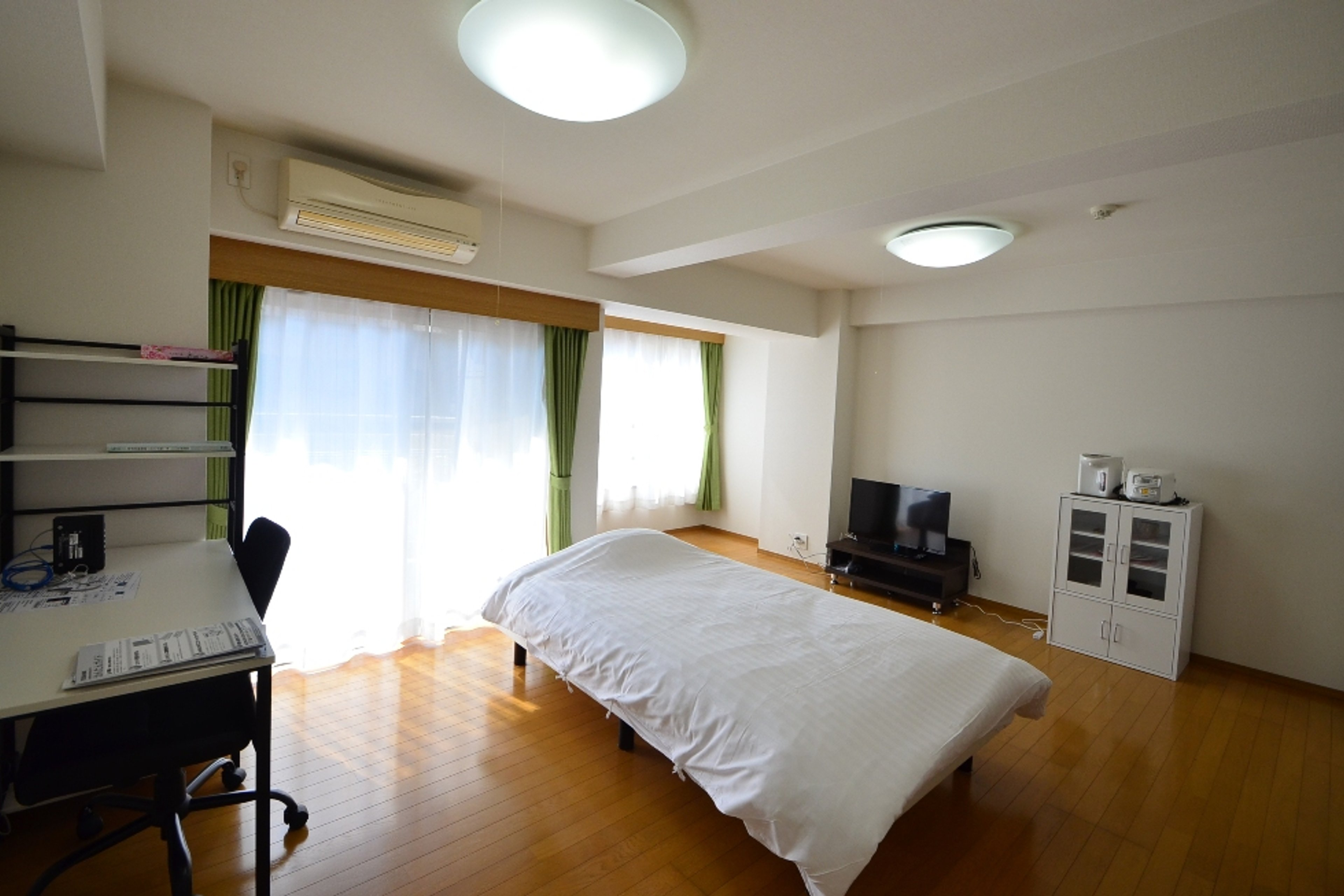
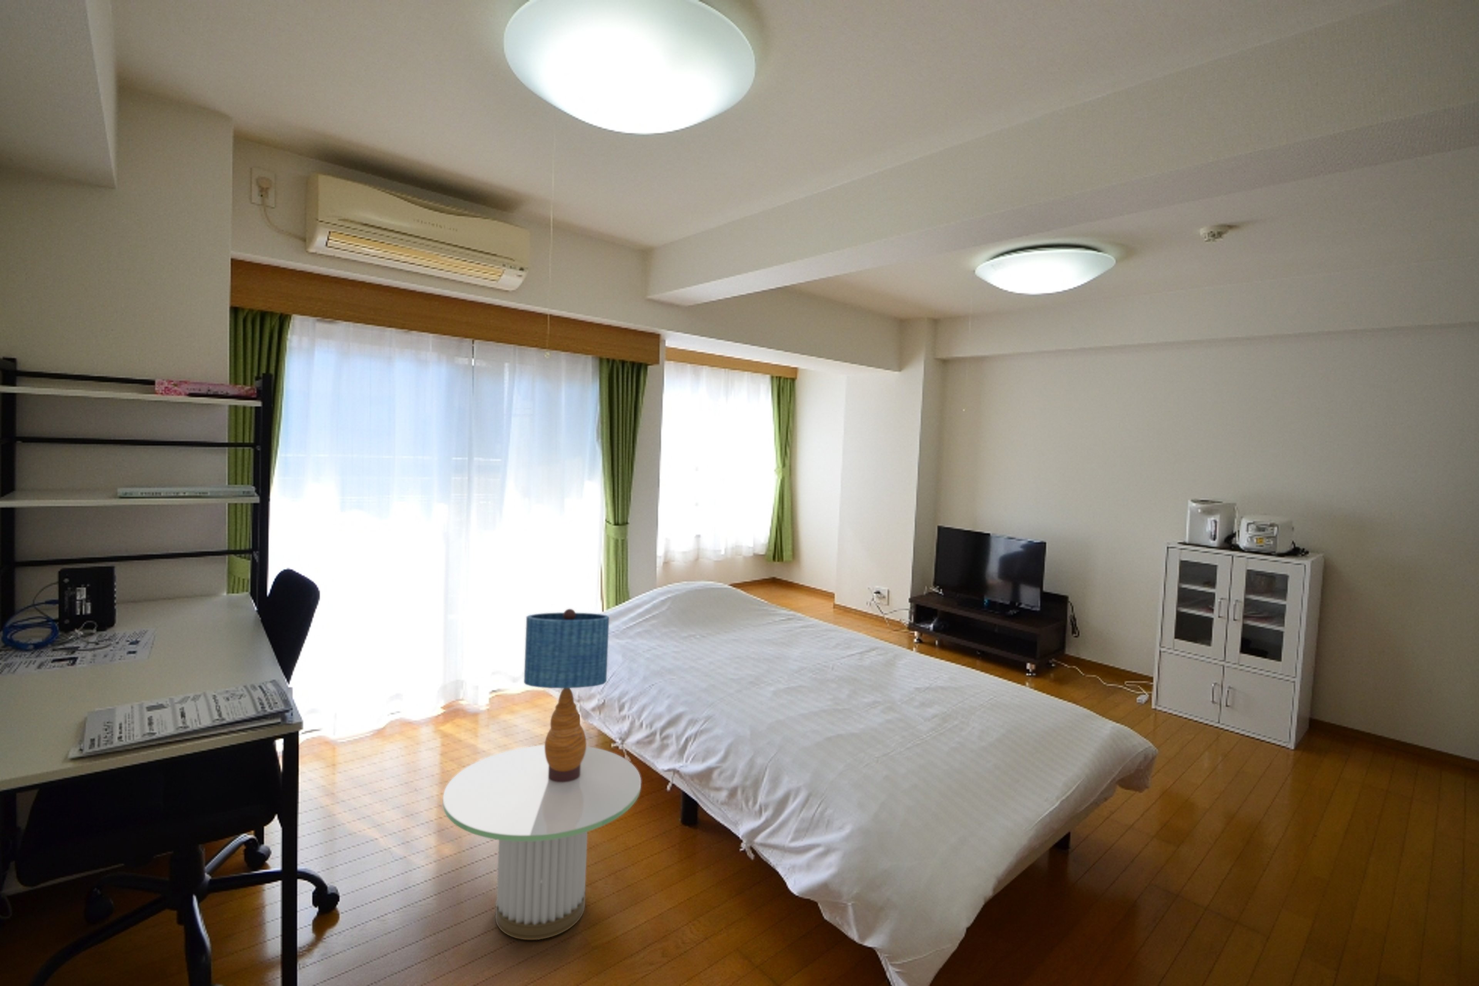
+ side table (543, 847)
+ table lamp (565, 692)
